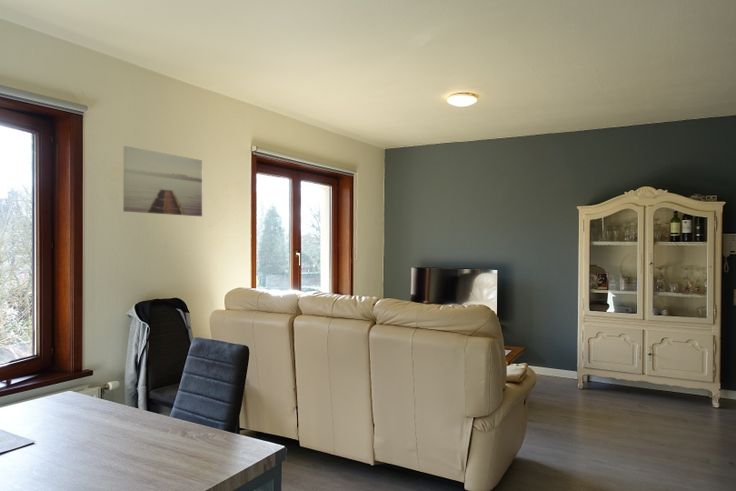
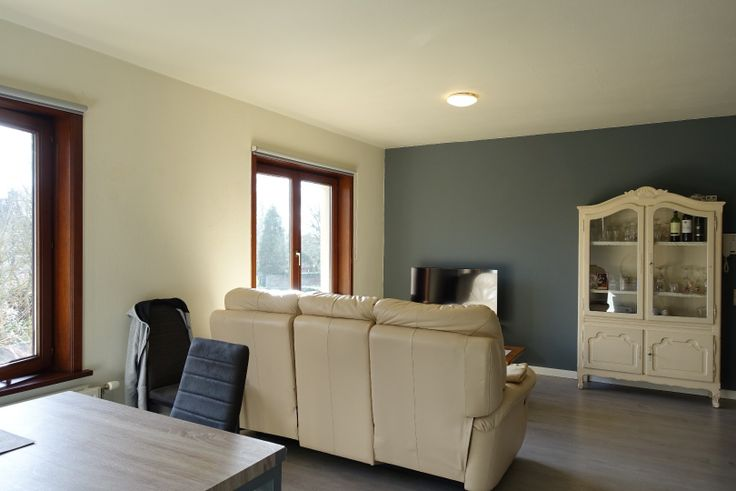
- wall art (165, 183)
